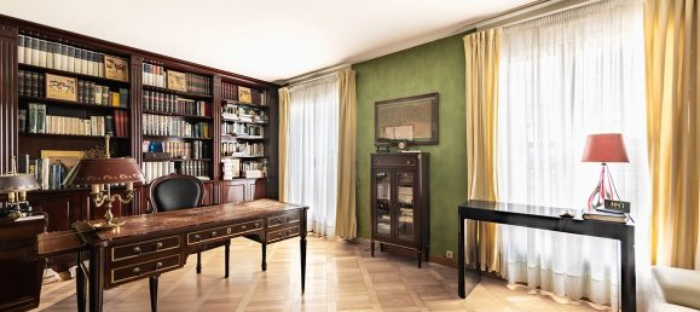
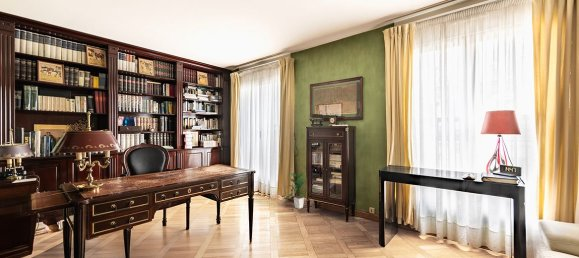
+ indoor plant (297, 188)
